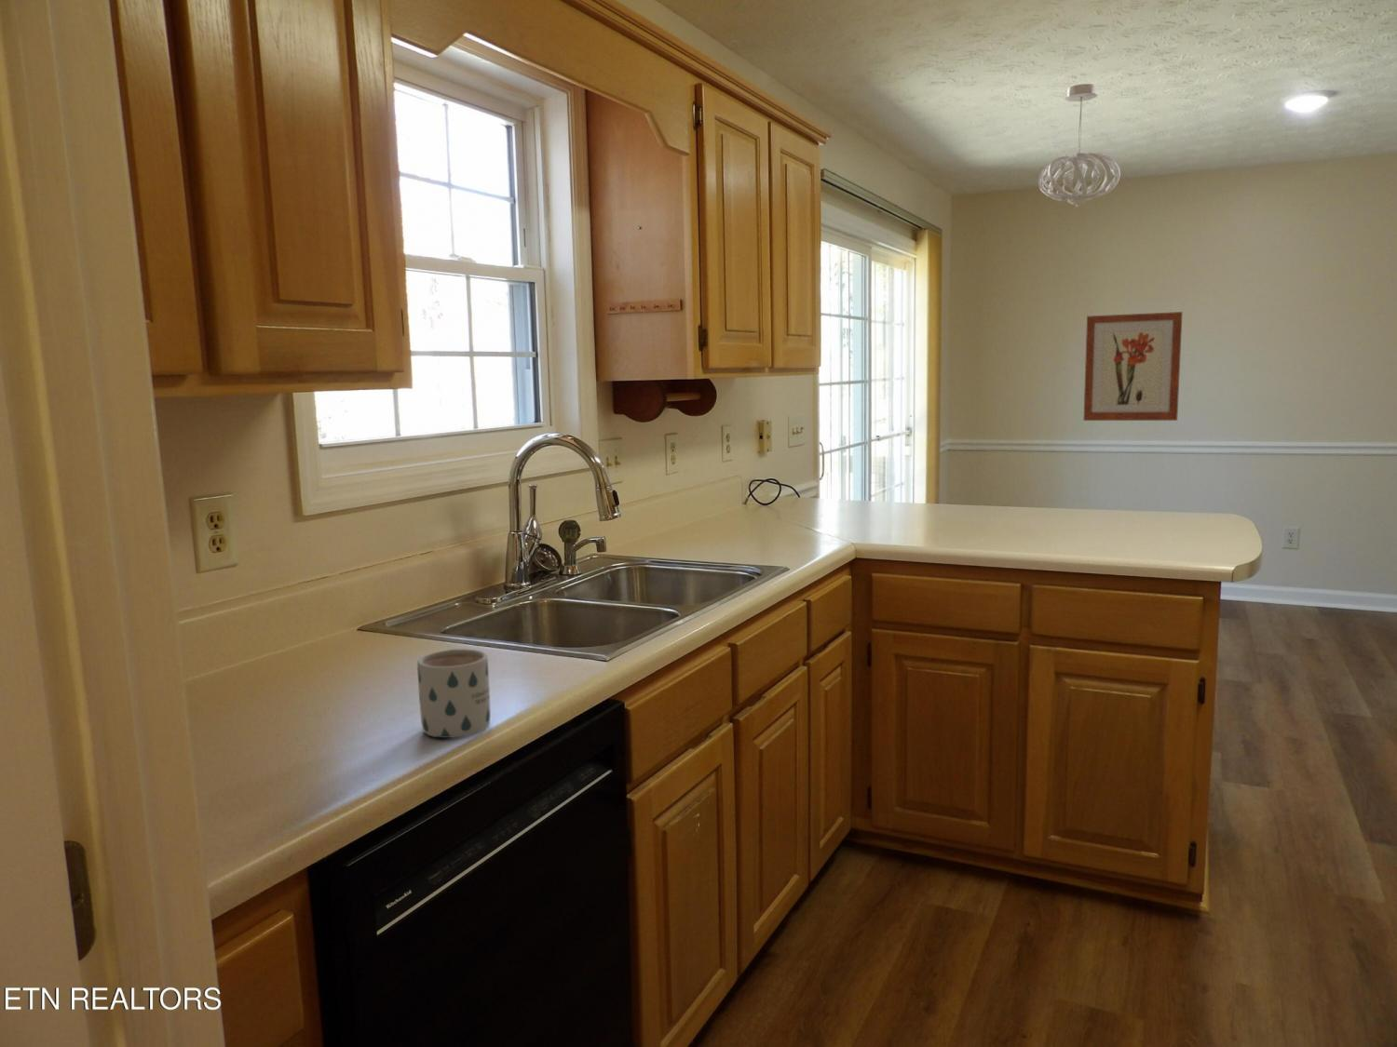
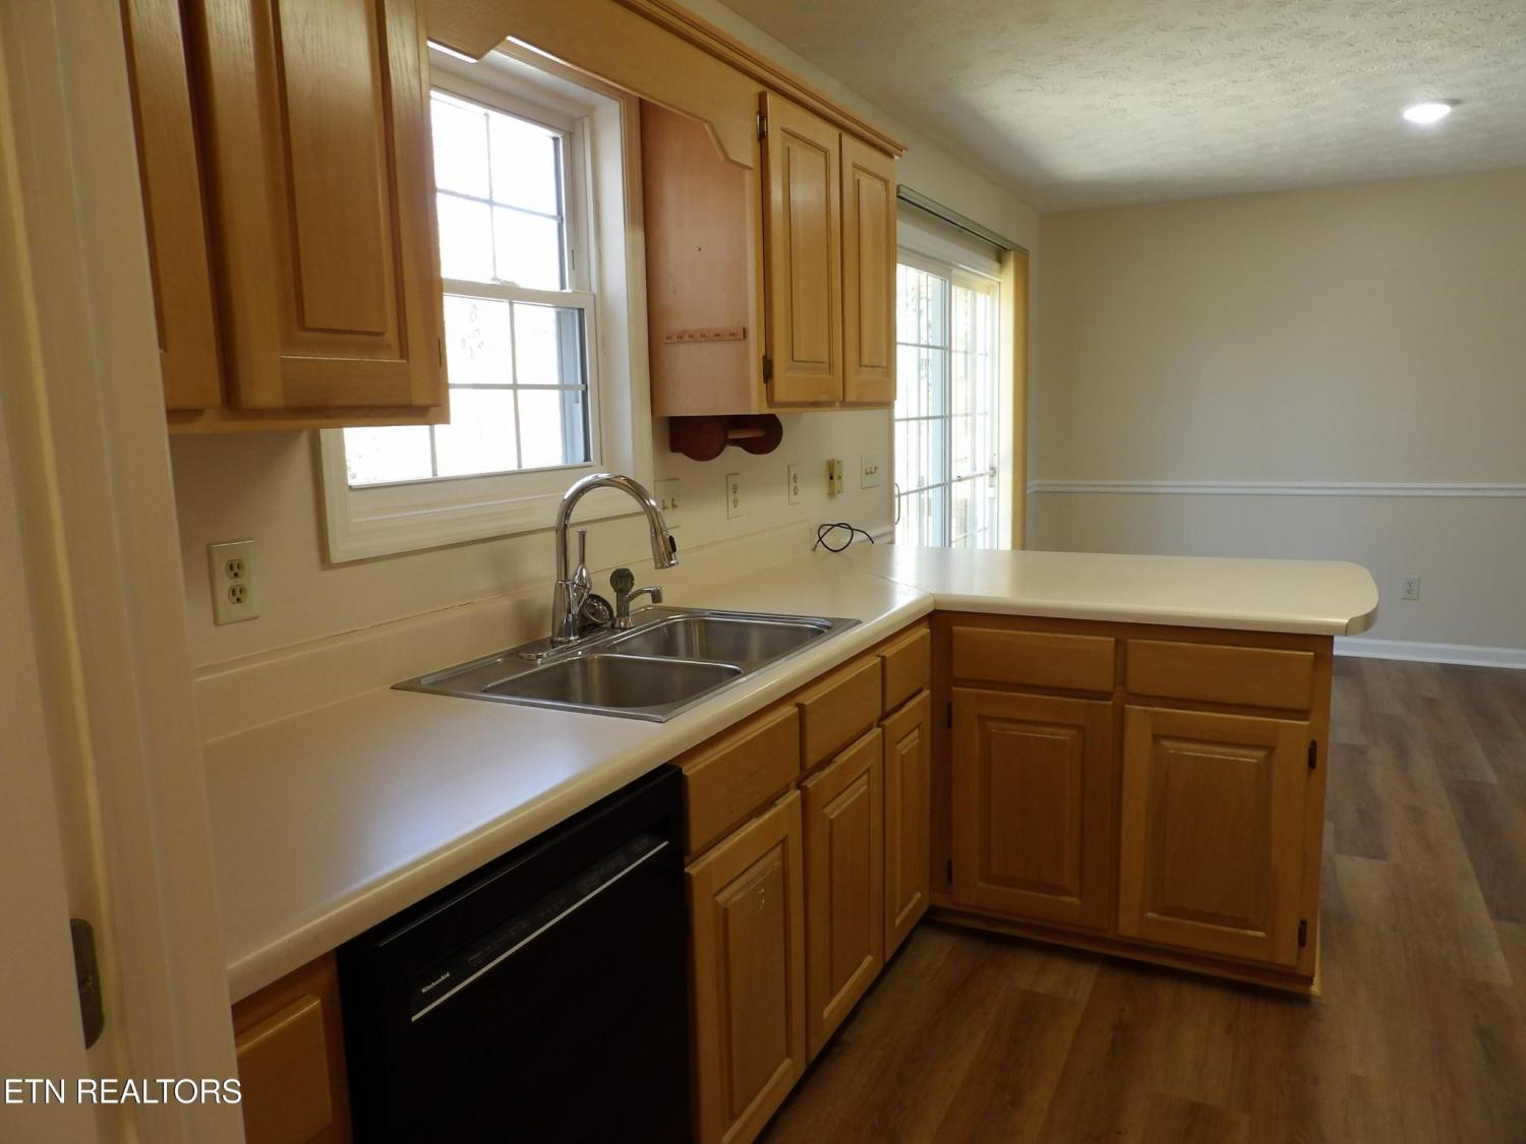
- wall art (1132, 367)
- mug (460, 687)
- pendant light (1078, 145)
